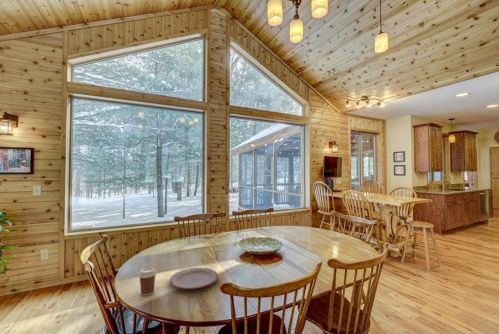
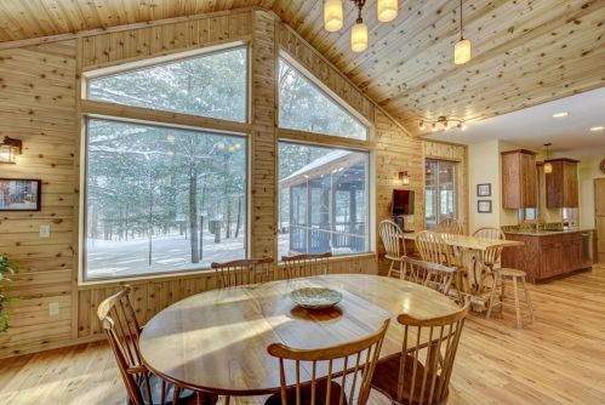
- coffee cup (147, 281)
- plate (194, 278)
